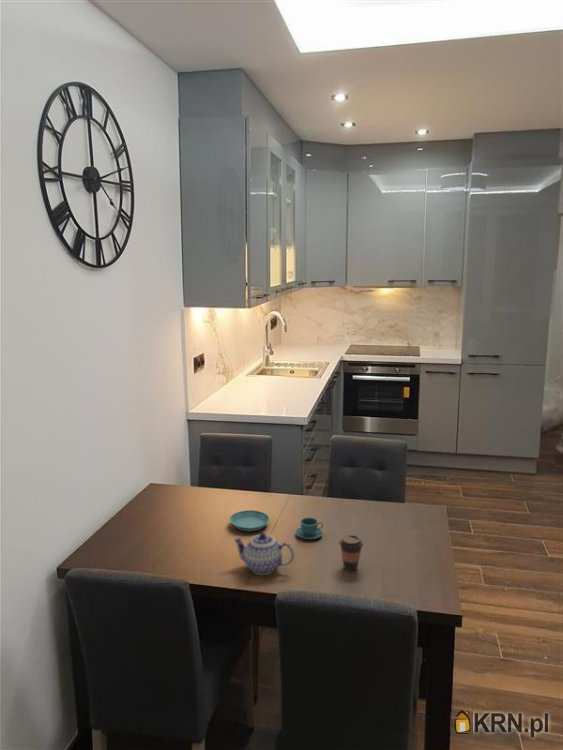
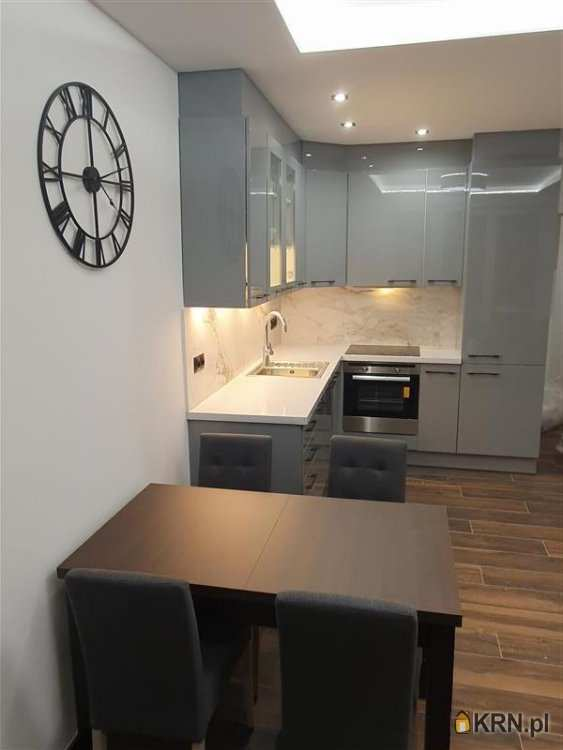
- teacup (309, 528)
- teapot (263, 551)
- coffee cup (350, 553)
- saucer (249, 521)
